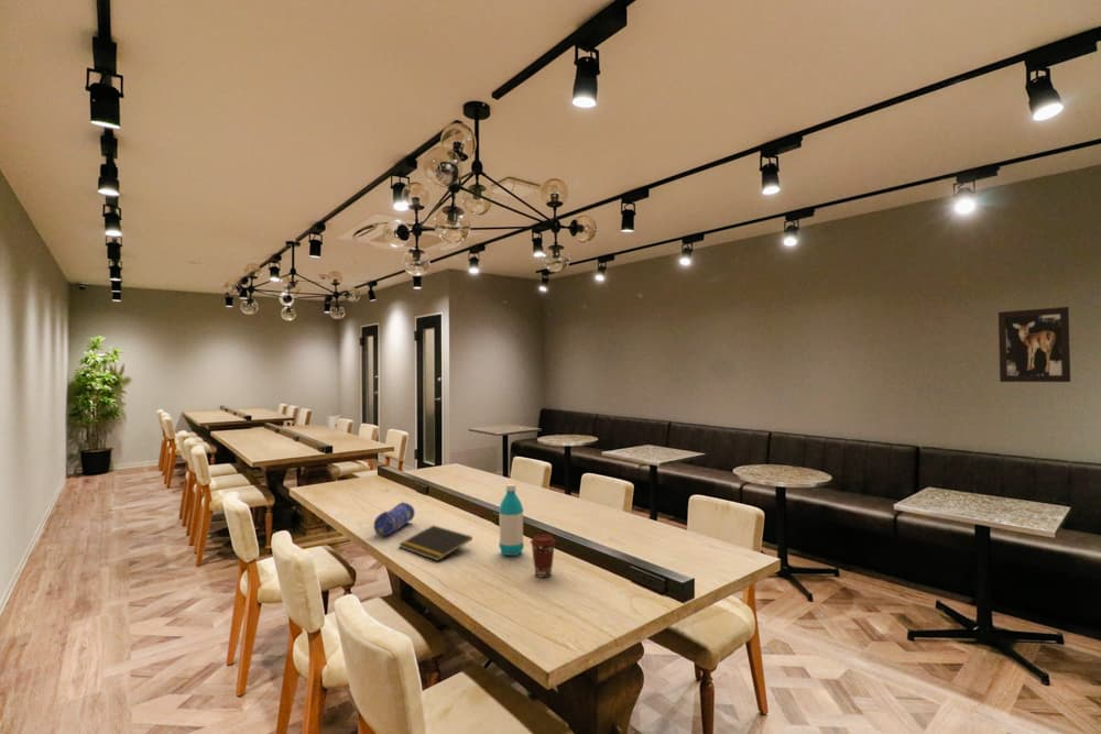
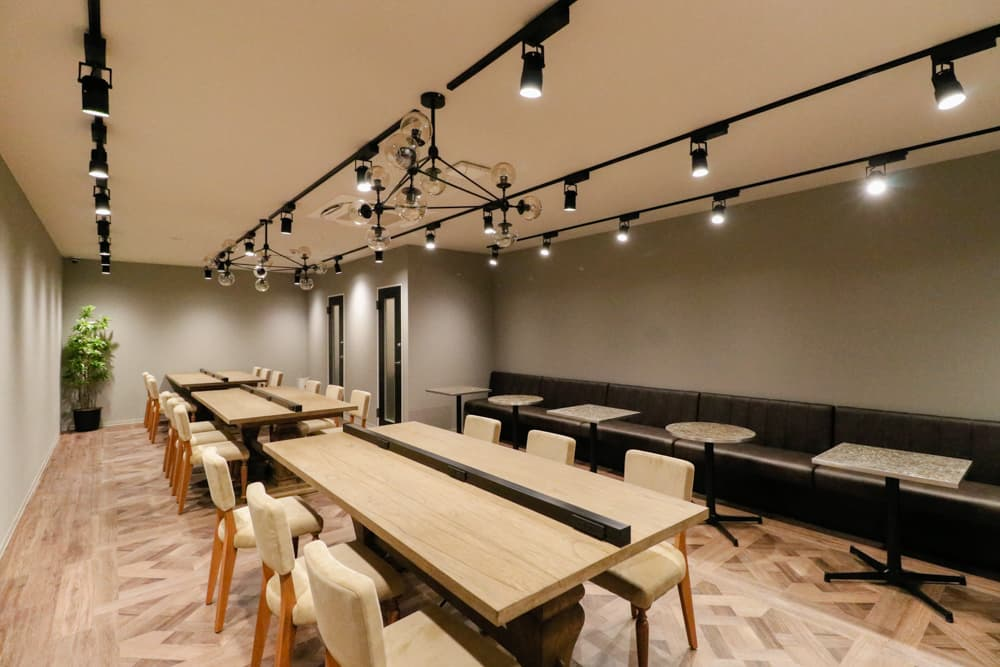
- coffee cup (543, 556)
- water bottle (511, 518)
- pencil case (394, 517)
- wall art (1033, 346)
- notepad (435, 541)
